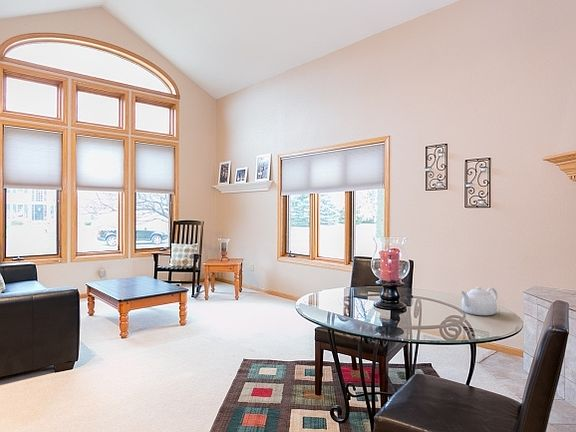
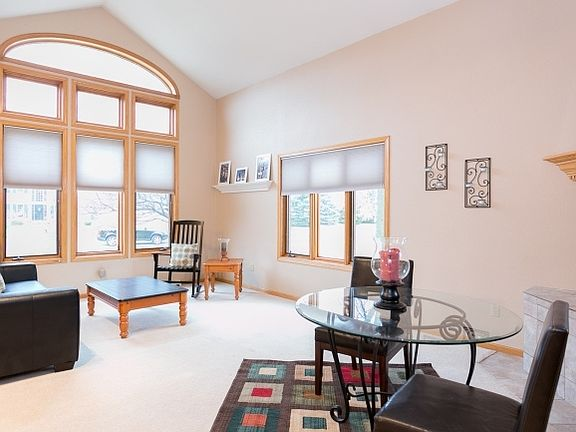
- teapot (479, 299)
